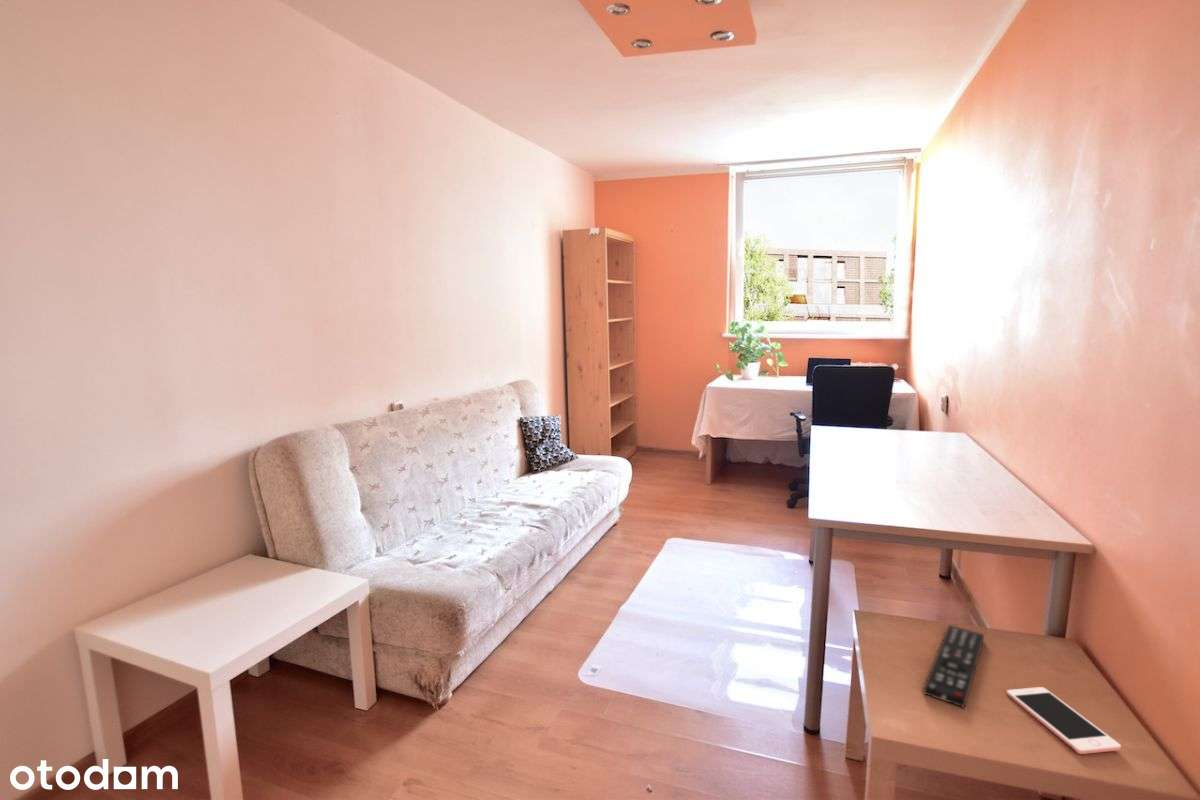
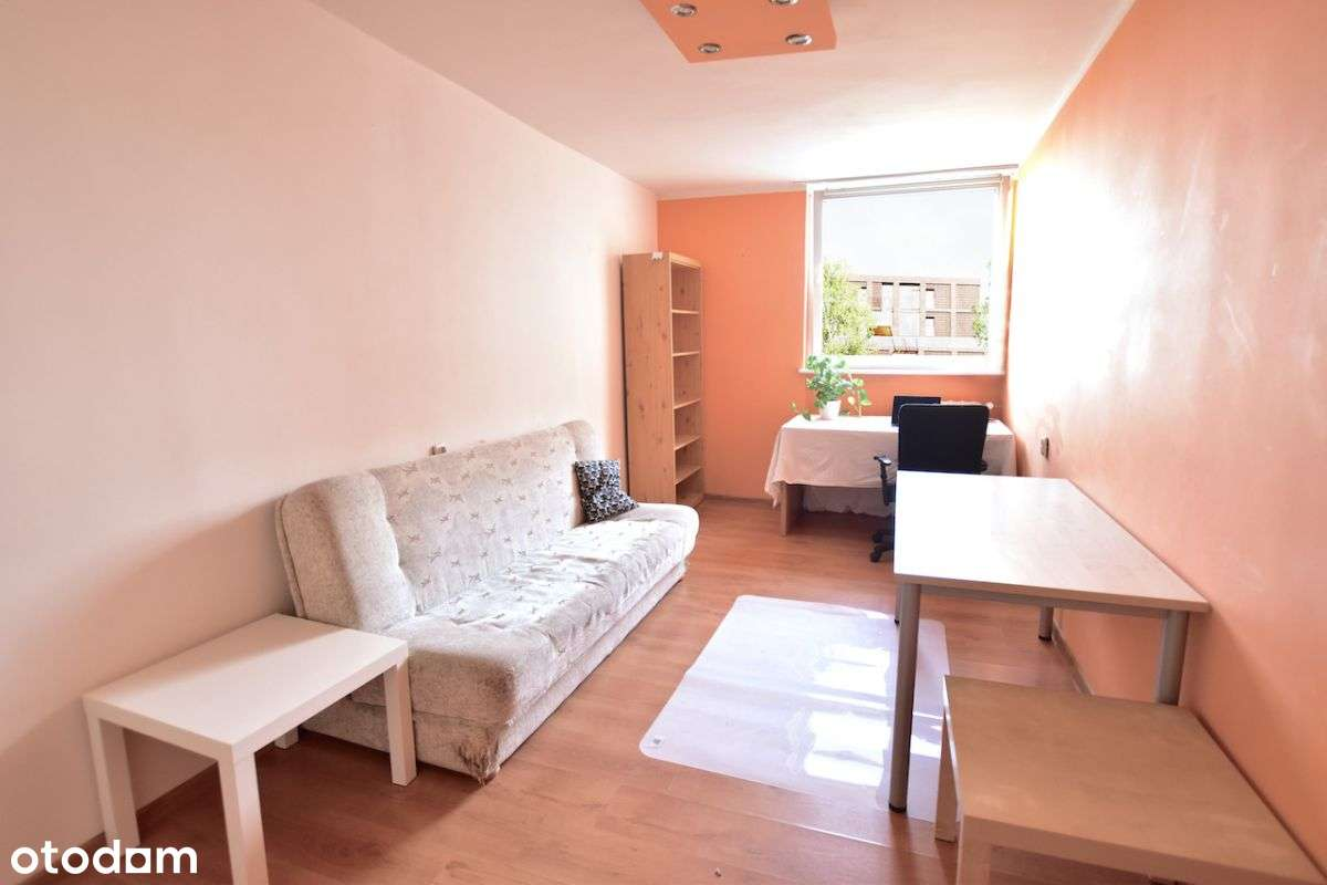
- cell phone (1059, 718)
- remote control (955, 661)
